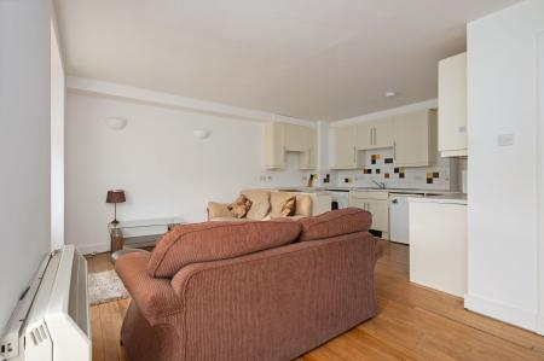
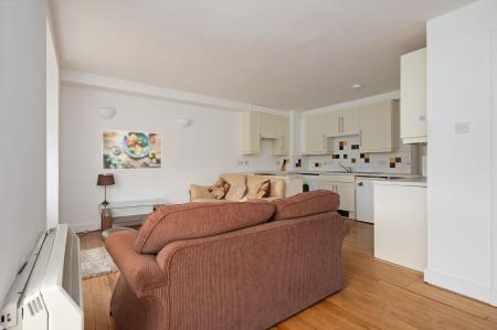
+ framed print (133, 150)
